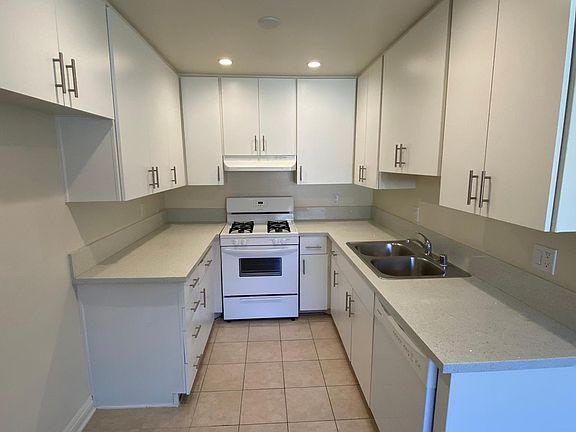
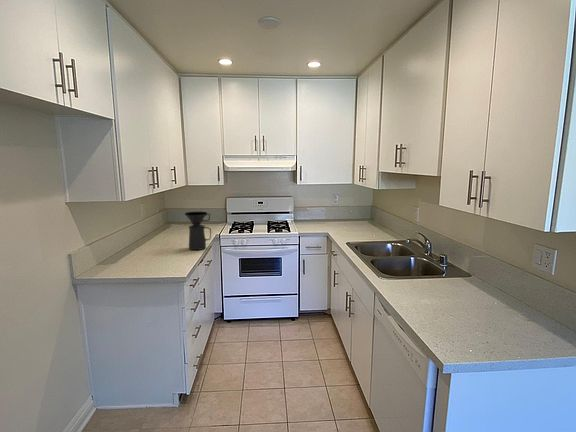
+ coffee maker (196, 230)
